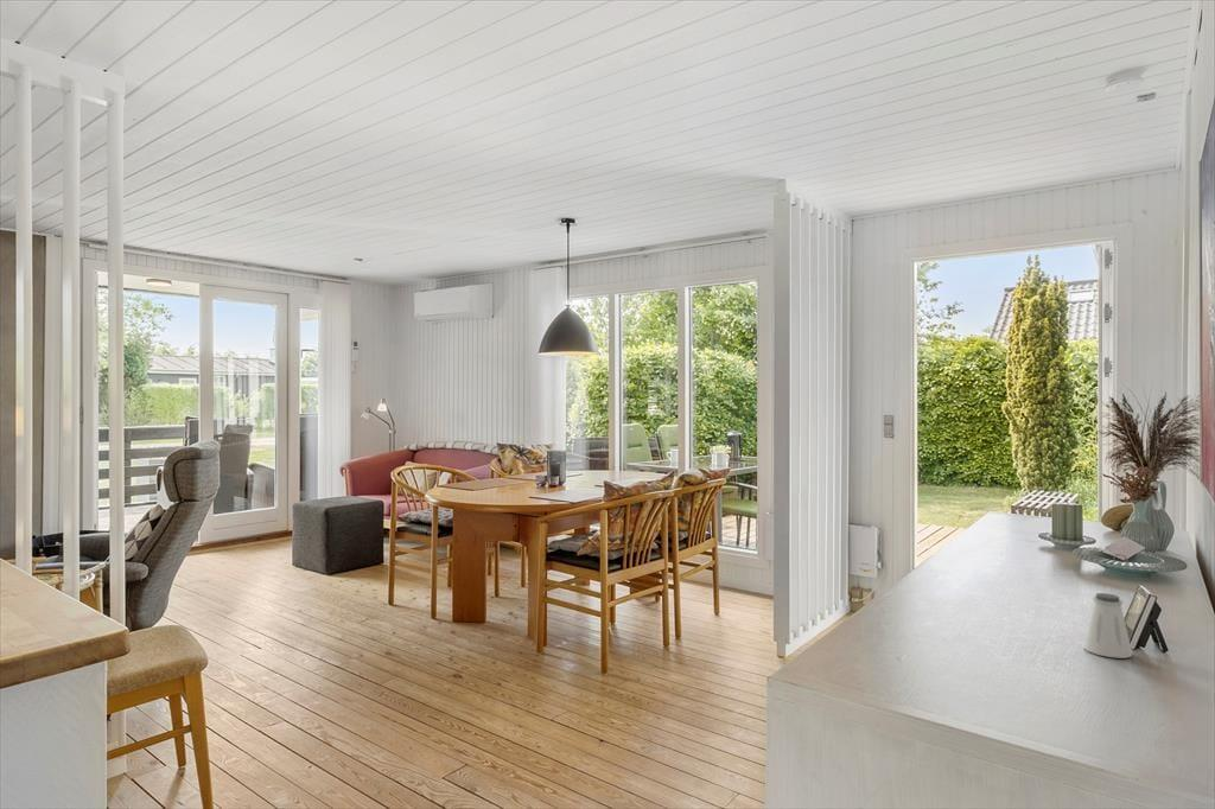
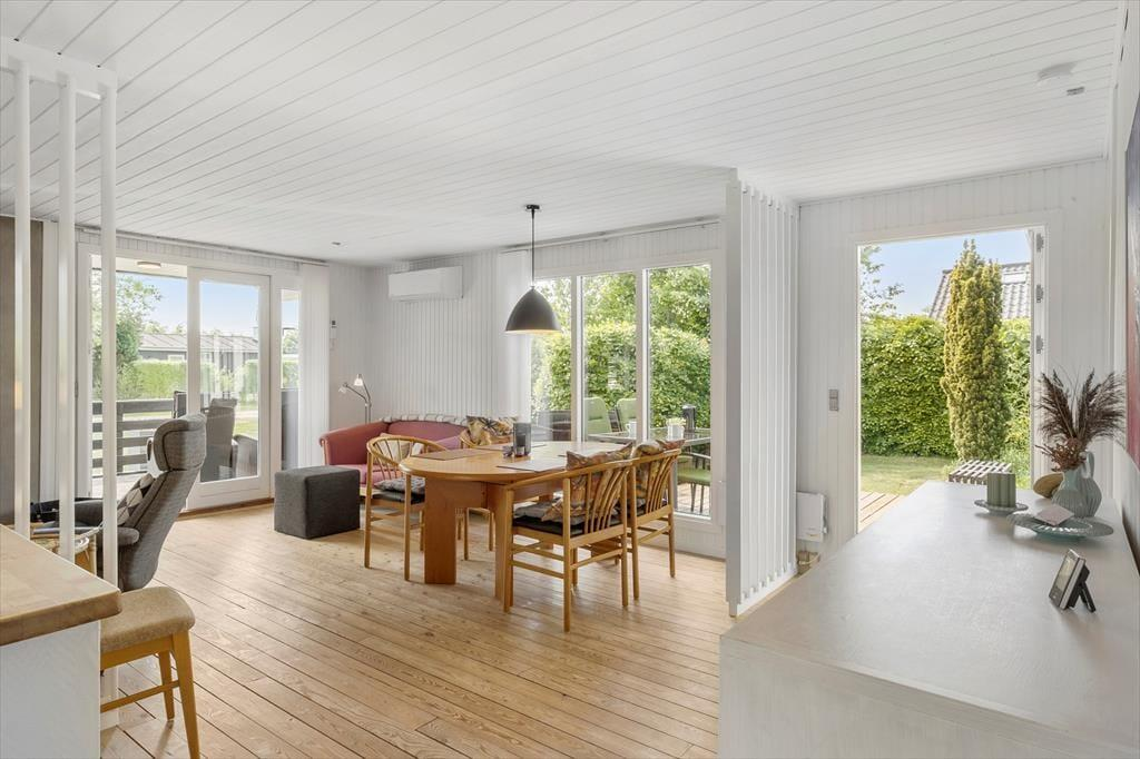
- saltshaker (1107, 623)
